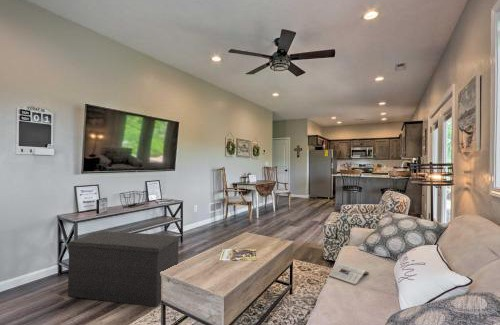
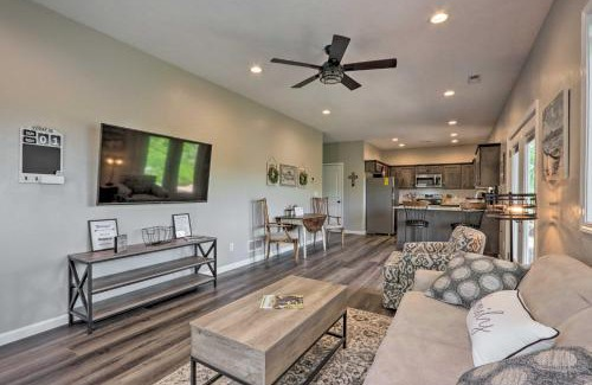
- bench (126, 264)
- magazine (349, 271)
